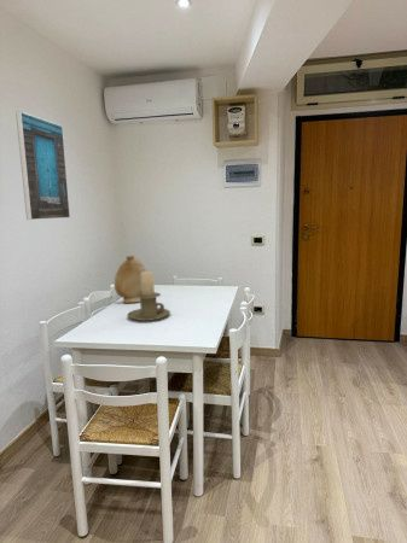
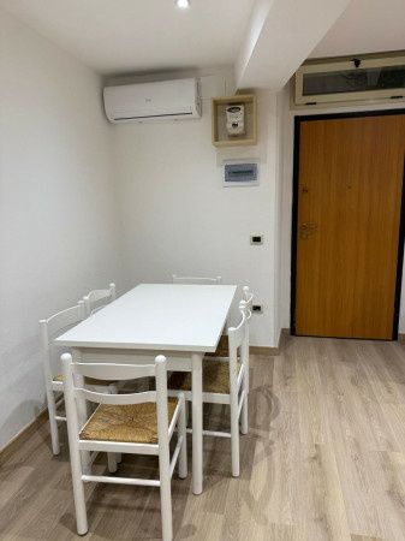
- candle holder (147, 293)
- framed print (45, 170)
- vase (130, 279)
